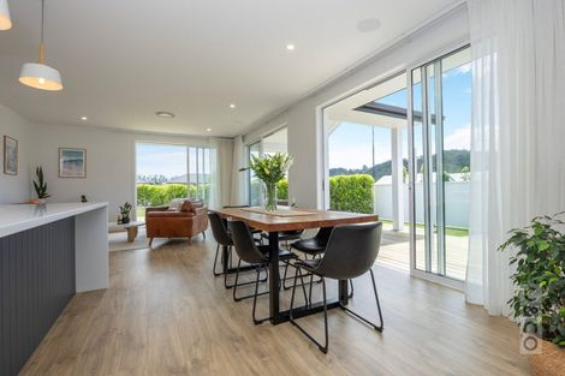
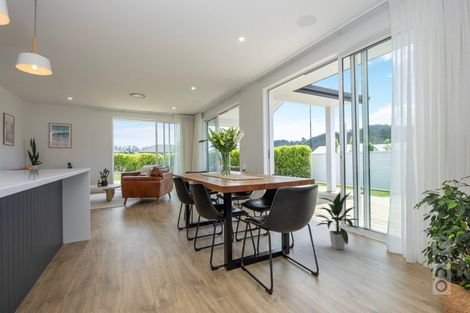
+ indoor plant (337, 220)
